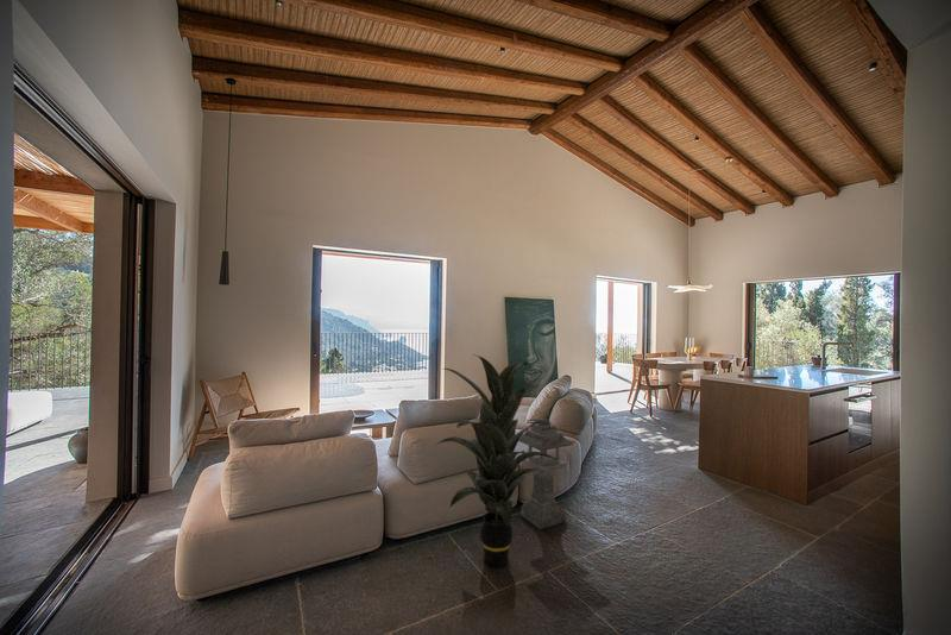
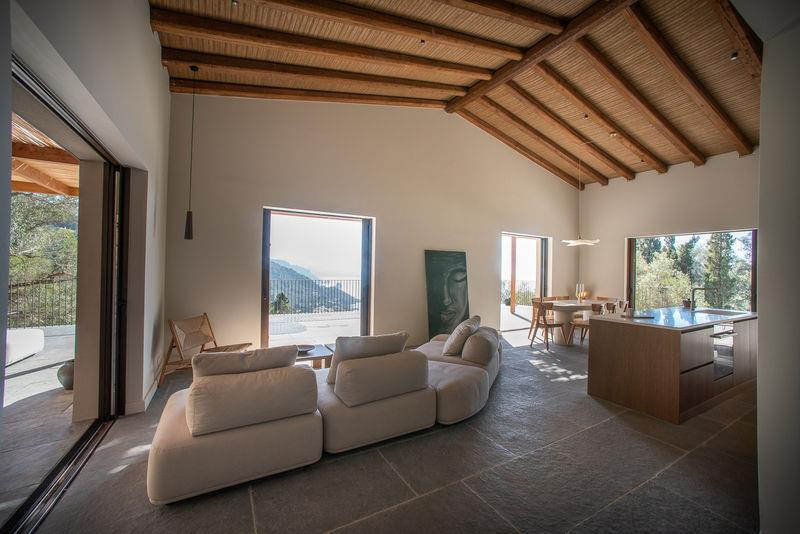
- lantern (543, 469)
- indoor plant (489, 455)
